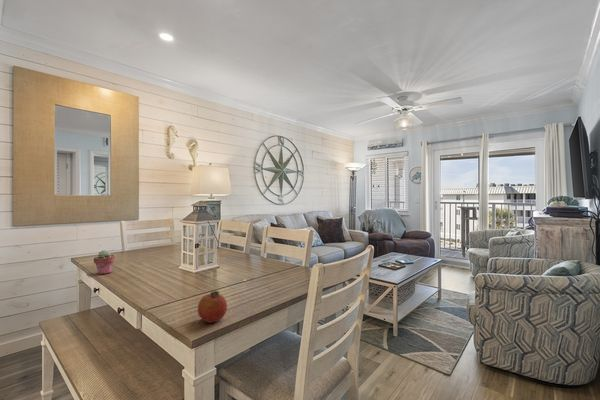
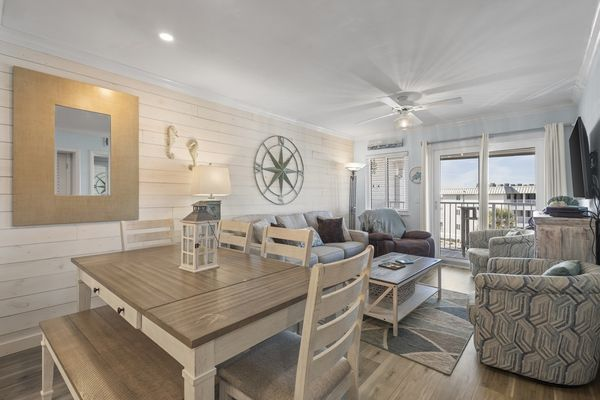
- potted succulent (104, 261)
- fruit (212, 305)
